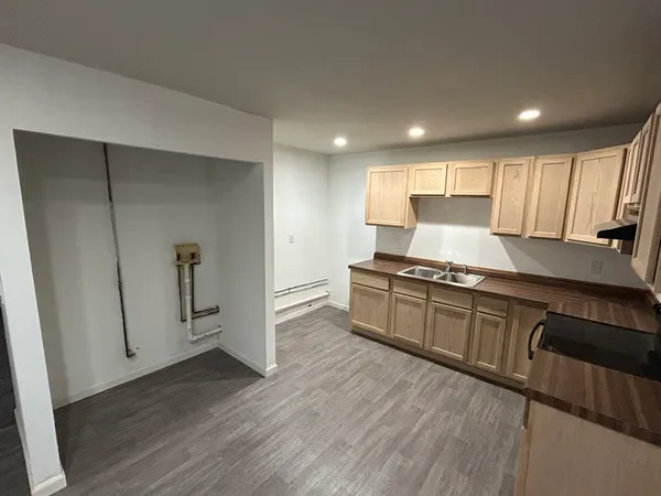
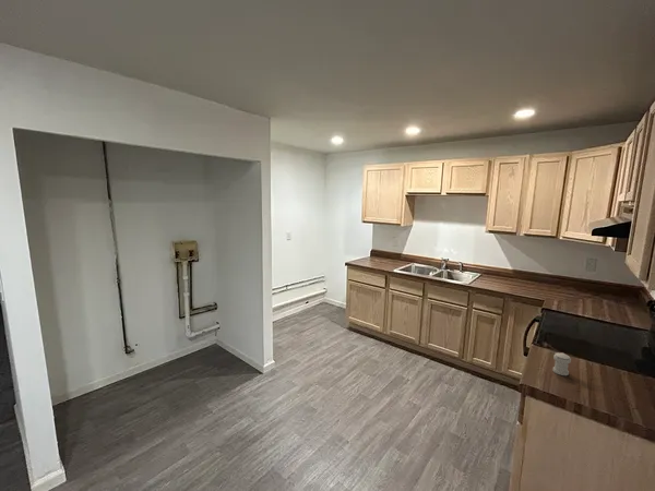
+ pepper shaker (561, 362)
